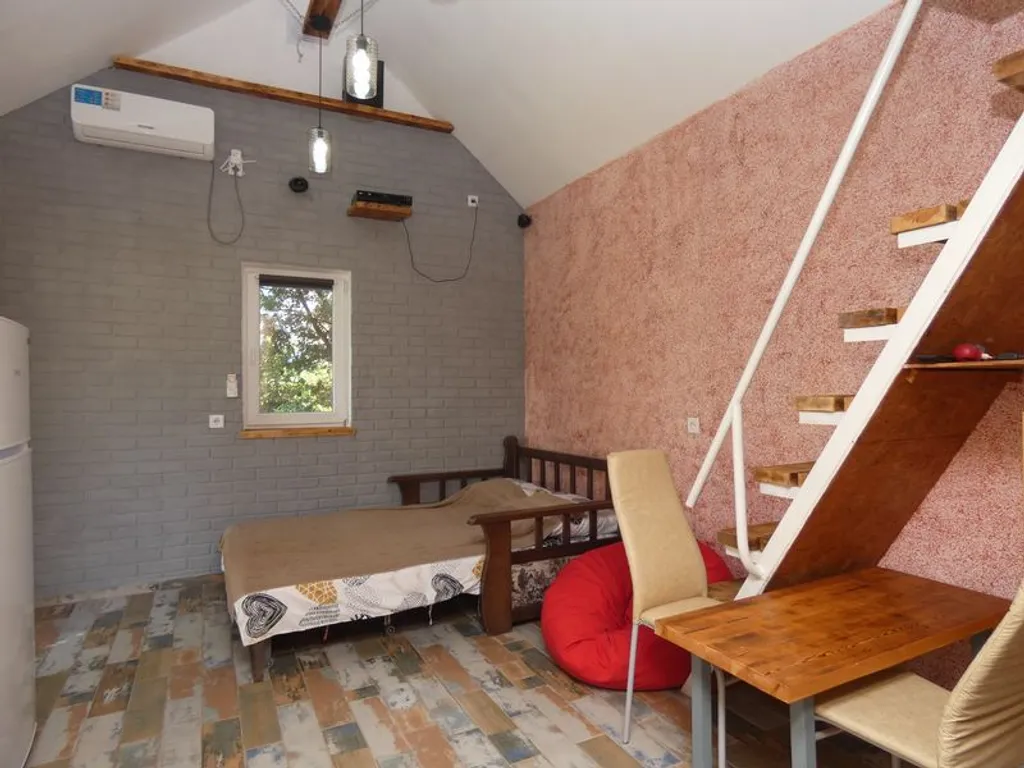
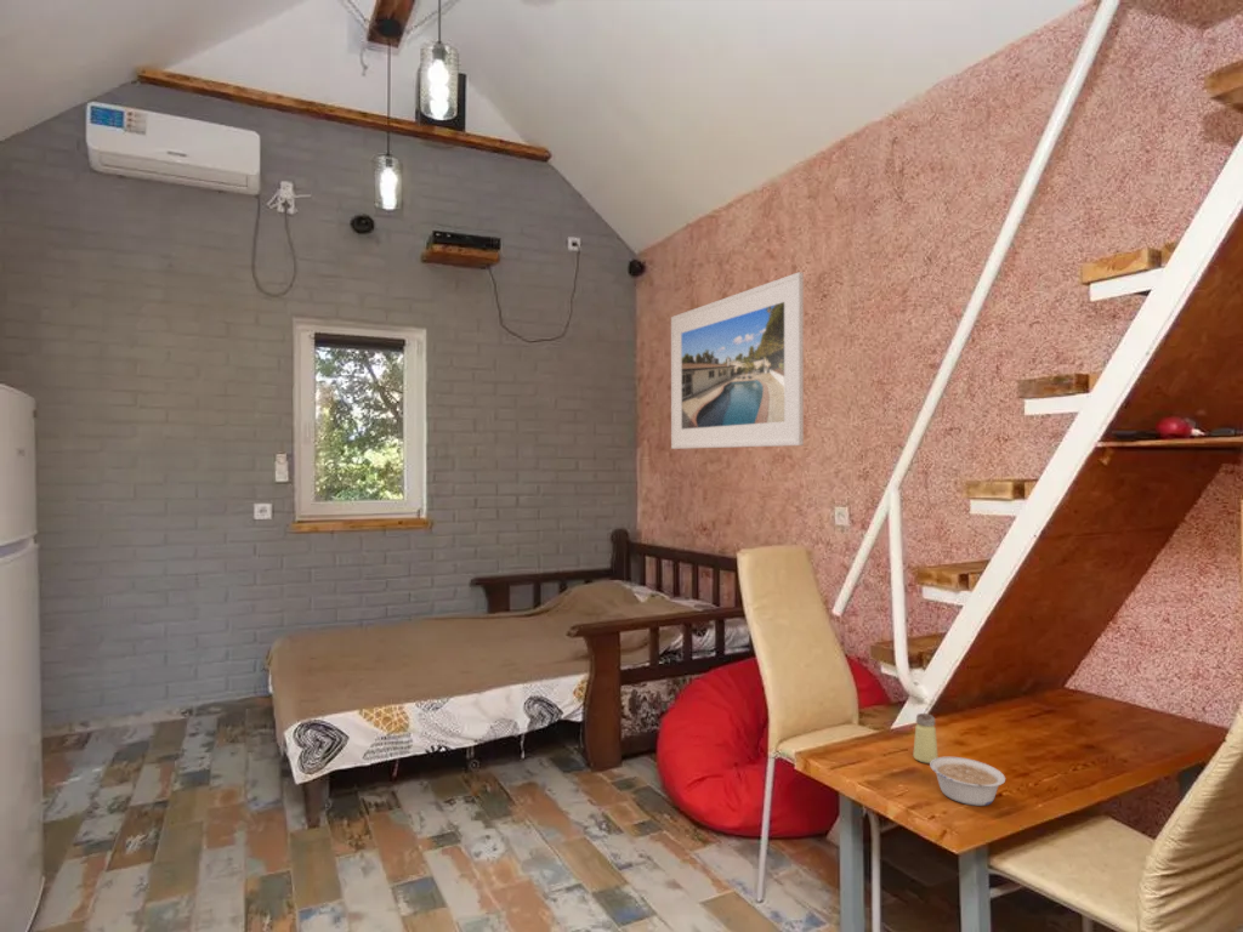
+ saltshaker (925, 737)
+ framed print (727, 373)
+ legume (969, 780)
